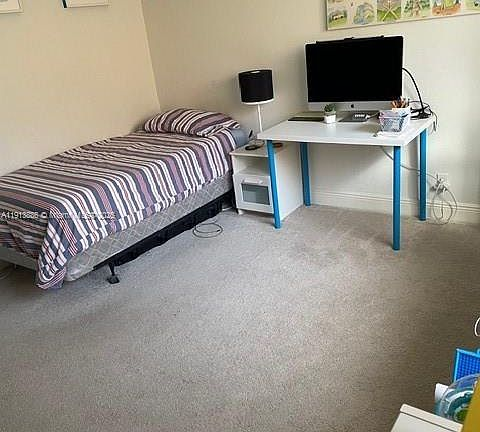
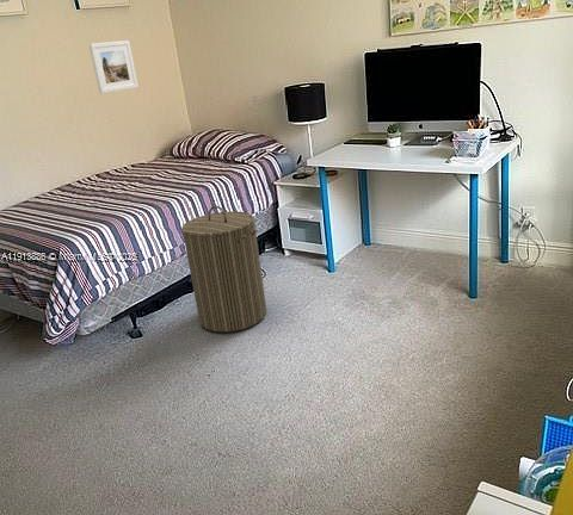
+ laundry hamper (224, 262)
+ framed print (115, 66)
